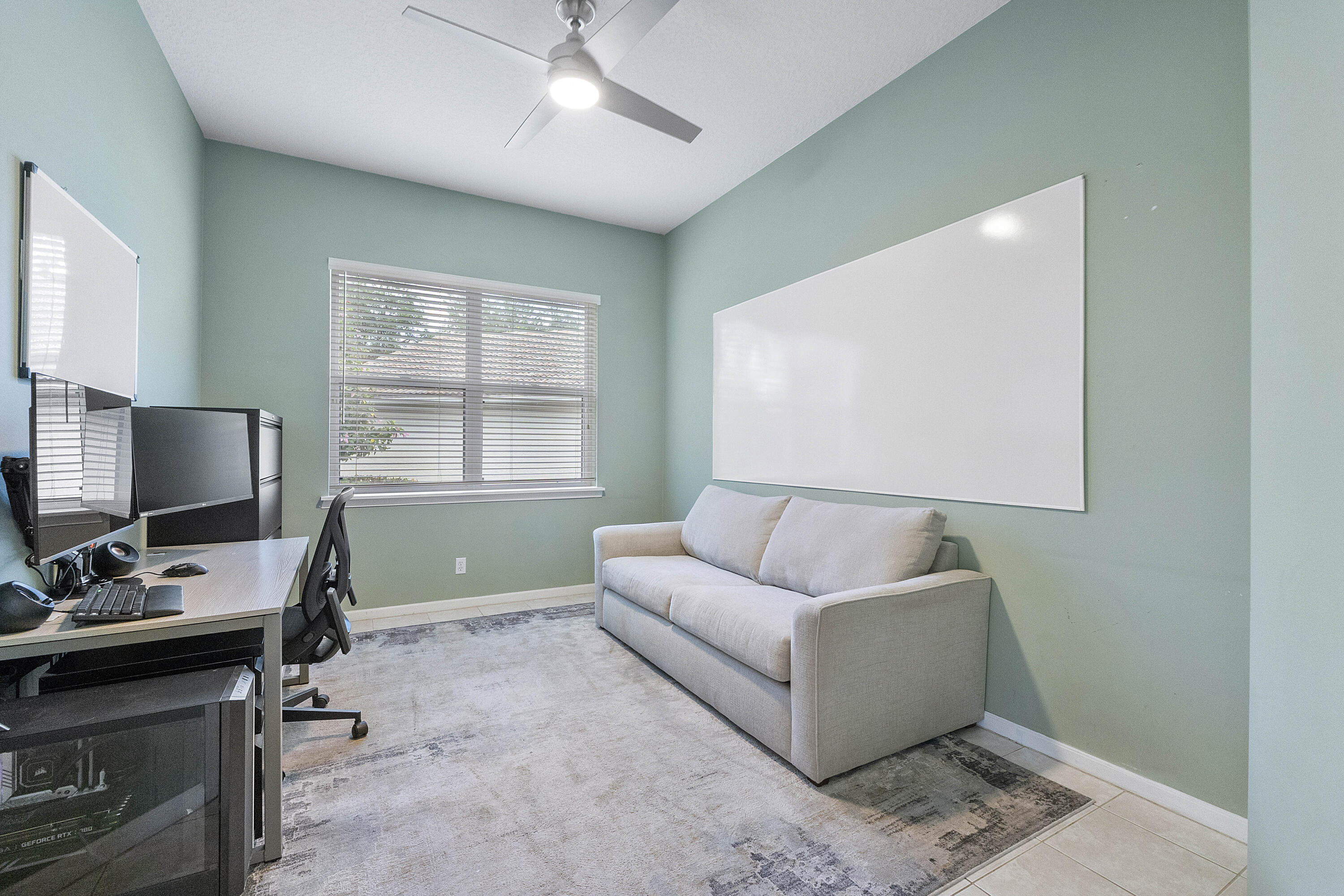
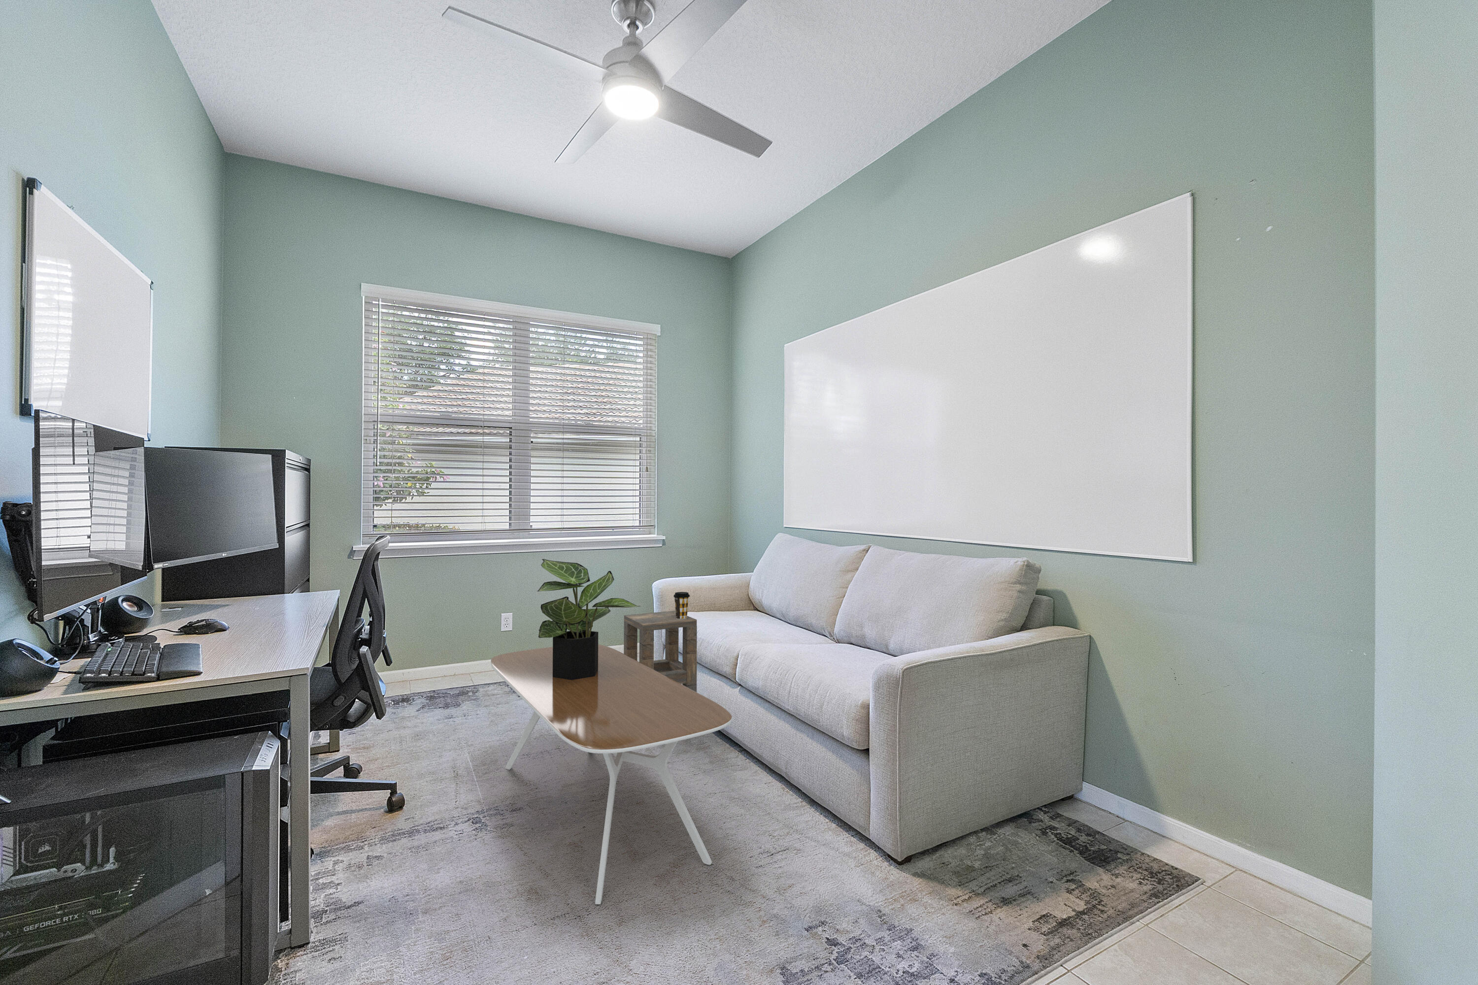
+ coffee cup (682, 605)
+ side table (659, 669)
+ potted plant (580, 616)
+ coffee table (594, 745)
